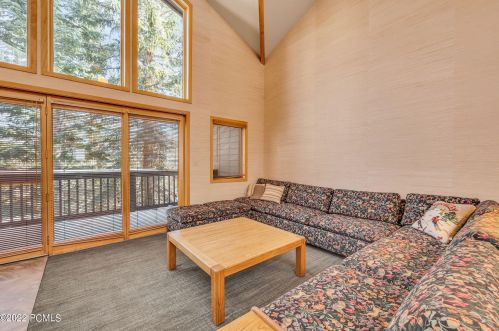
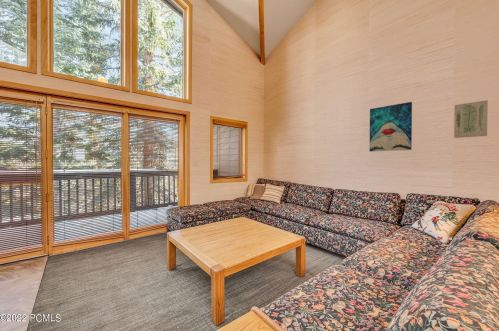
+ wall art (470, 119)
+ wall art (389, 128)
